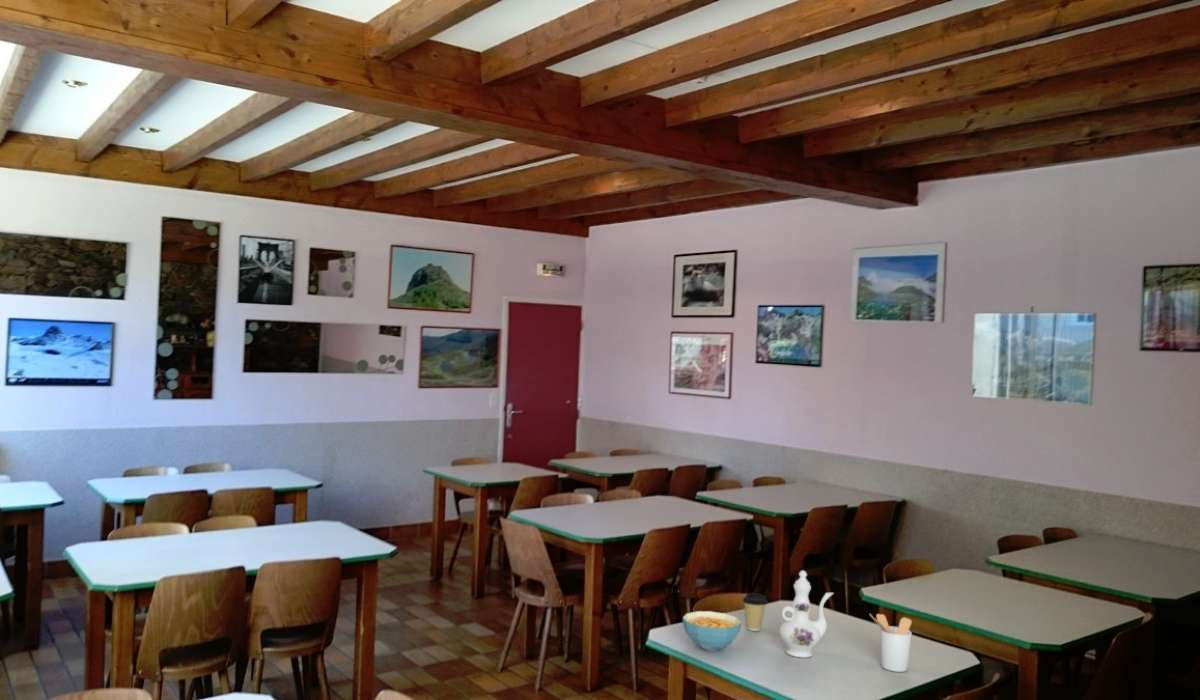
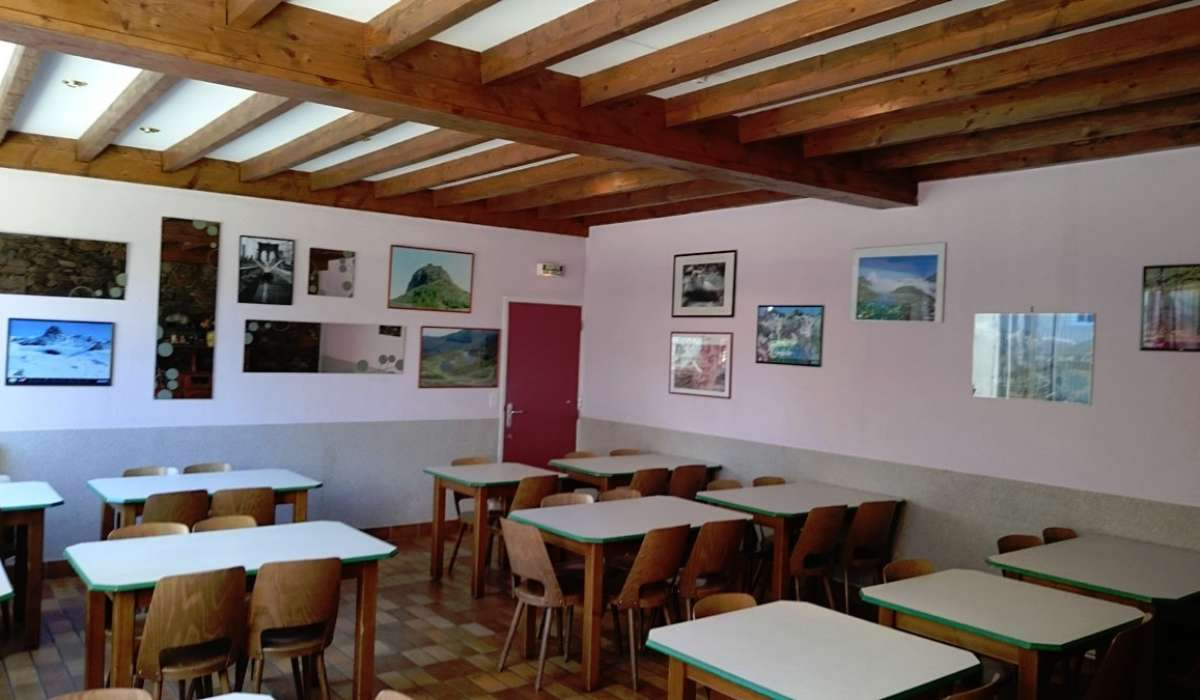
- utensil holder (888, 640)
- cereal bowl (711, 633)
- coffee cup (754, 612)
- chinaware (806, 612)
